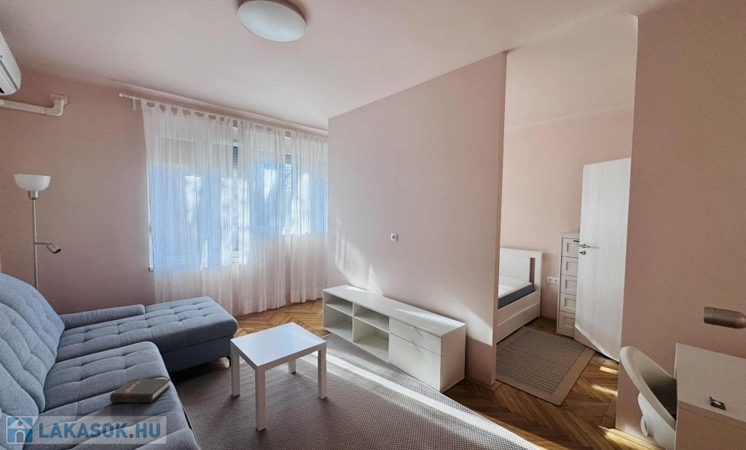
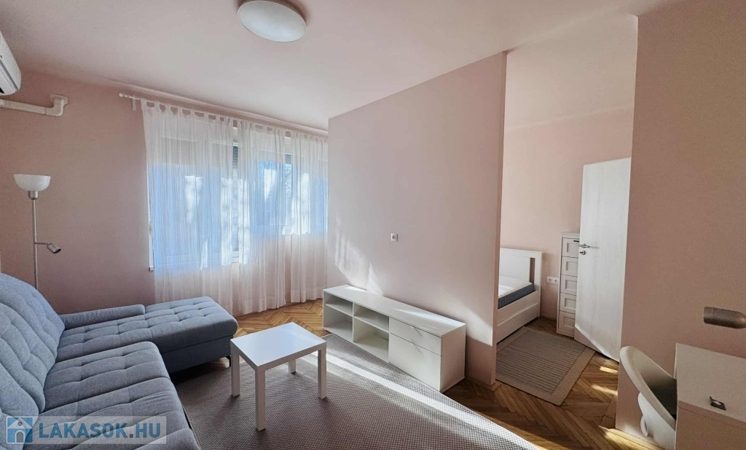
- hardback book (141, 390)
